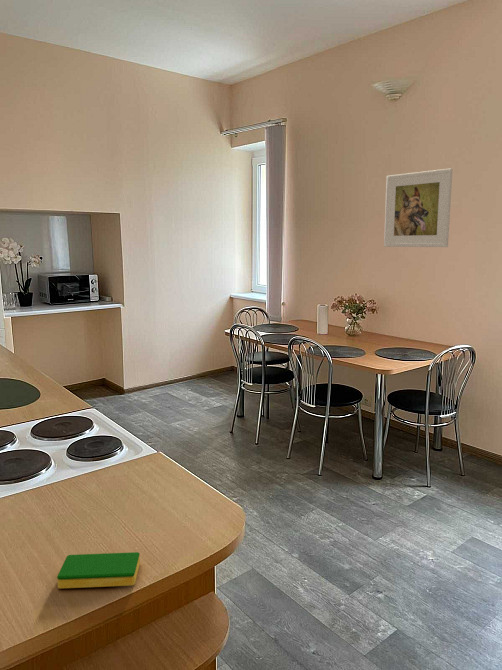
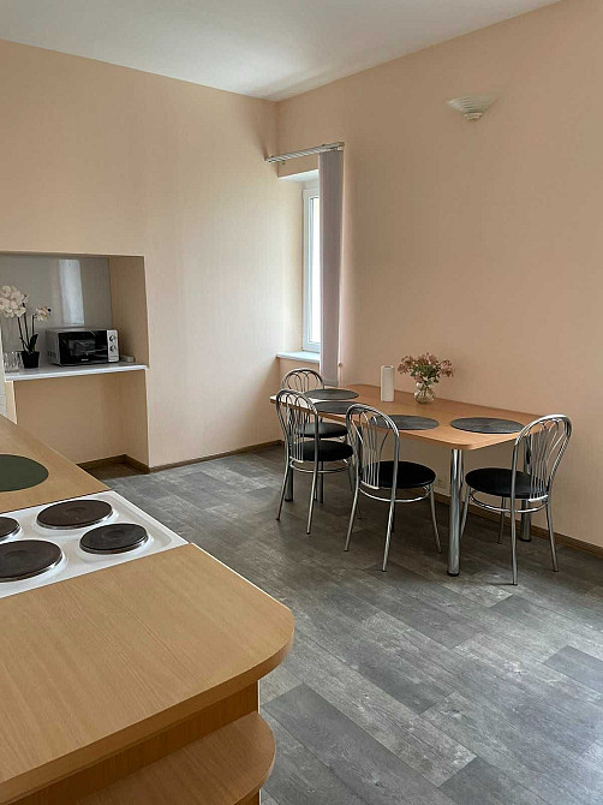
- dish sponge (100, 569)
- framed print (416, 210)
